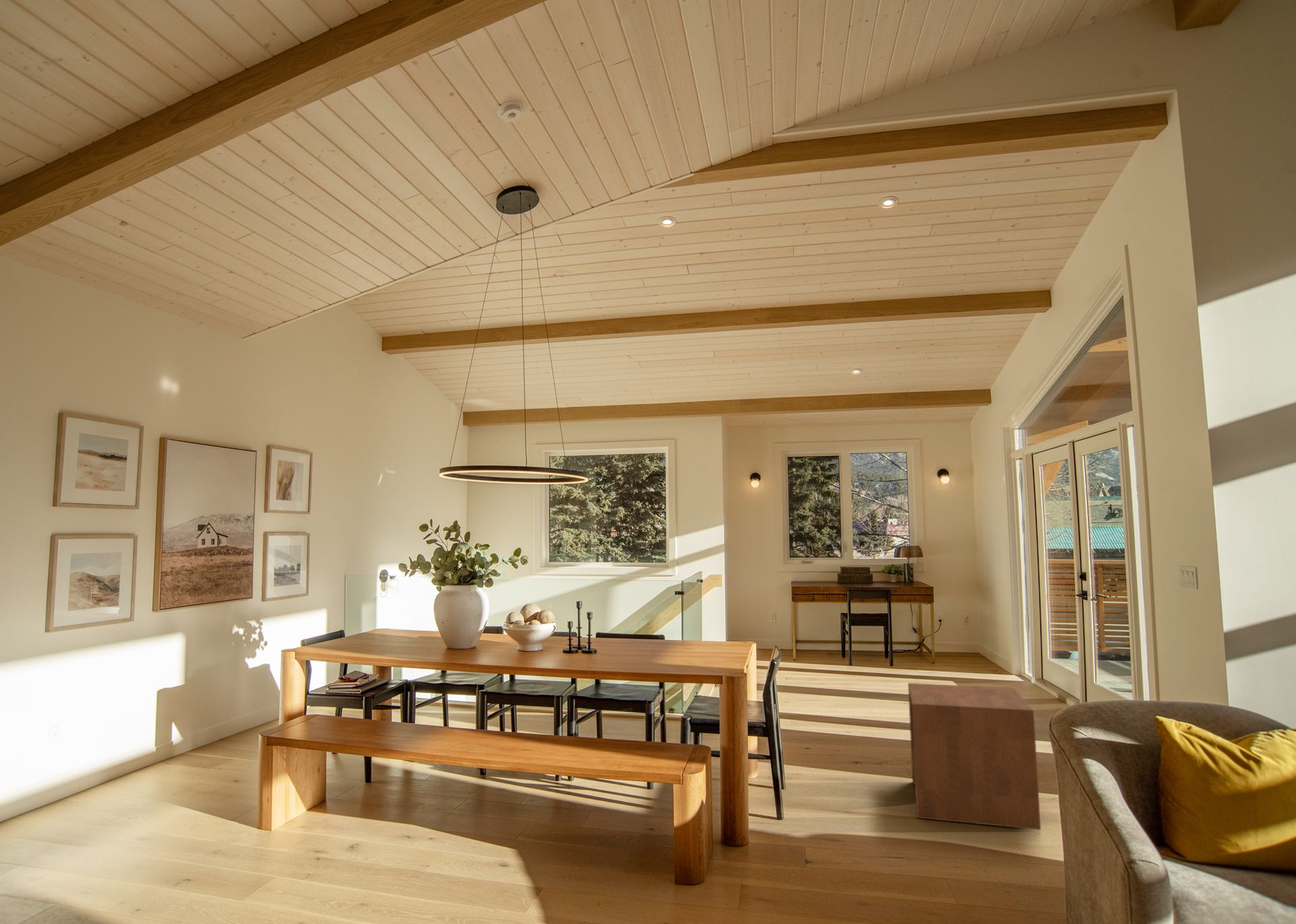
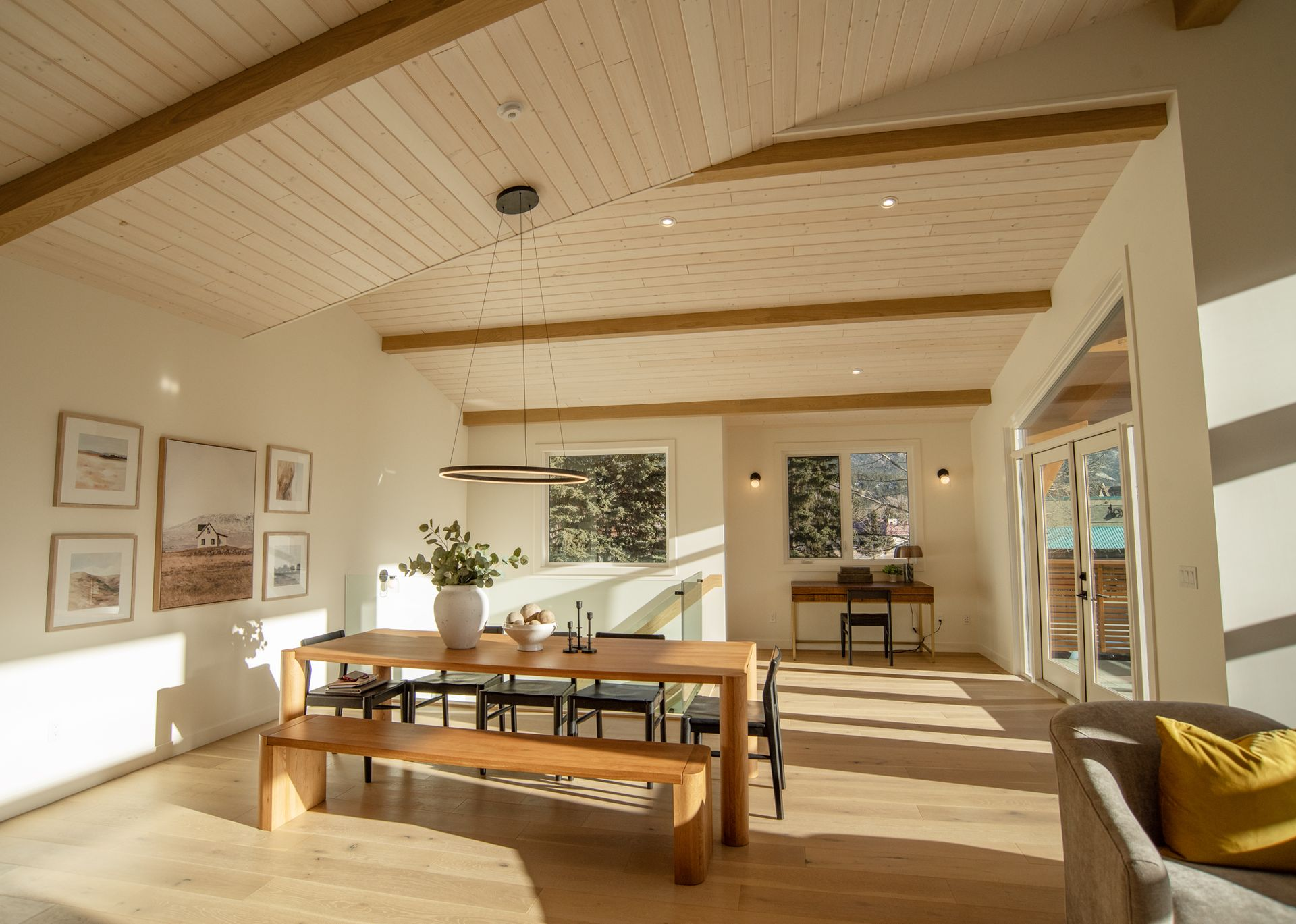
- side table (968, 749)
